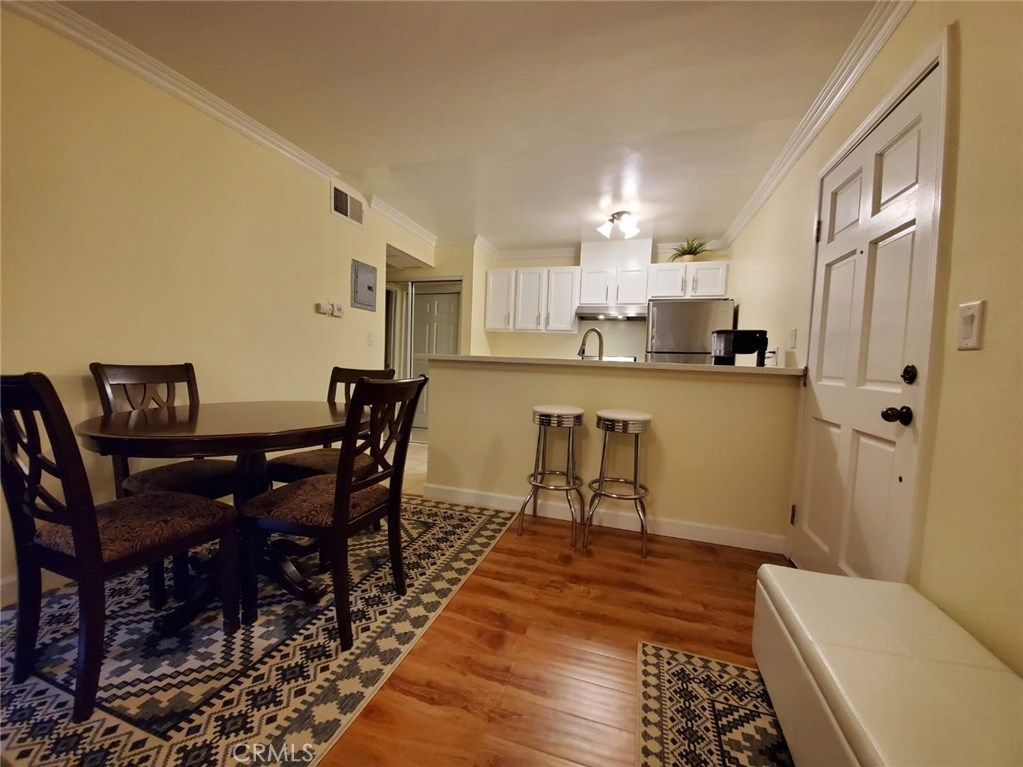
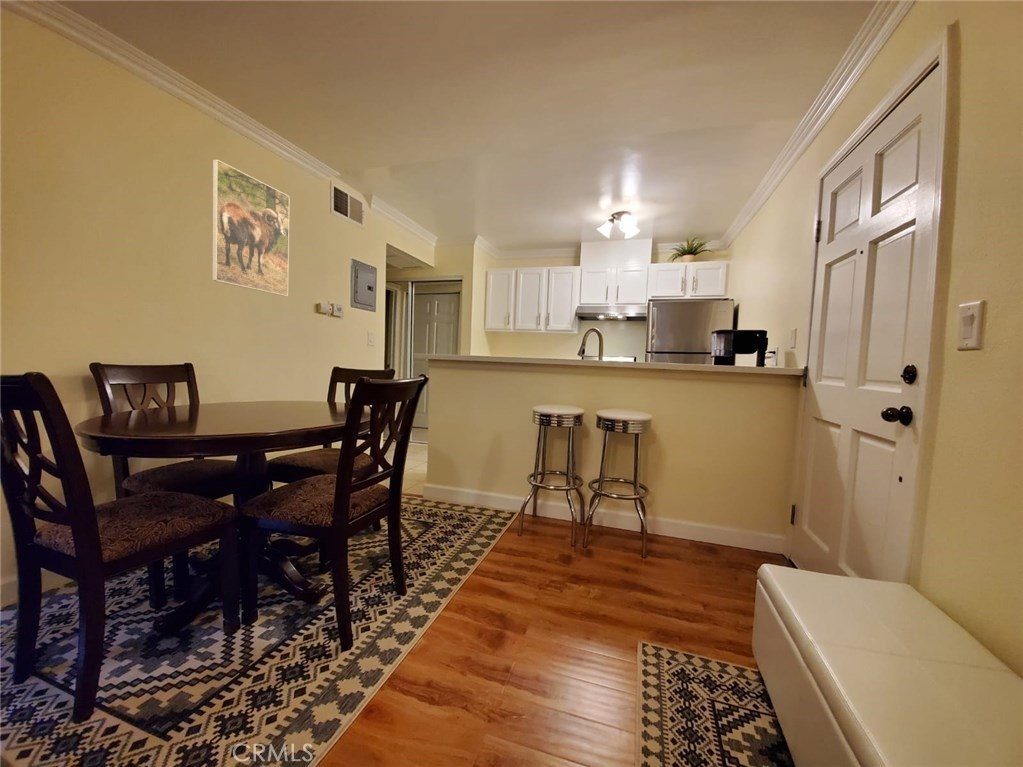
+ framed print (254, 234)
